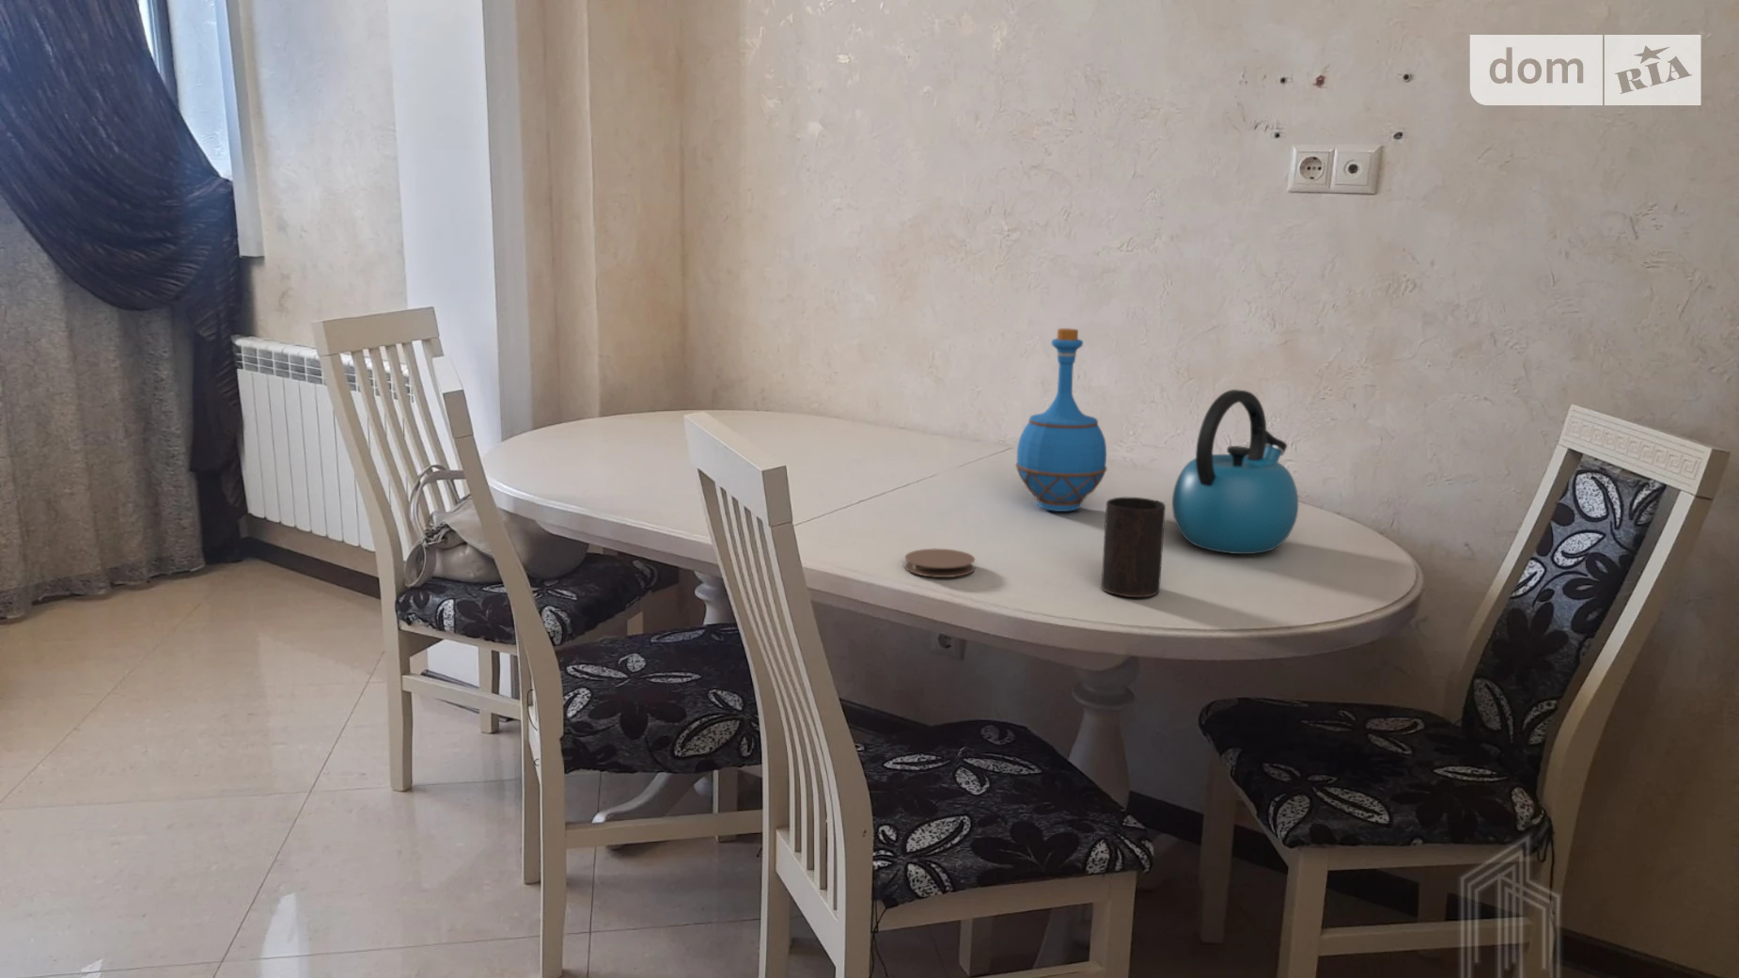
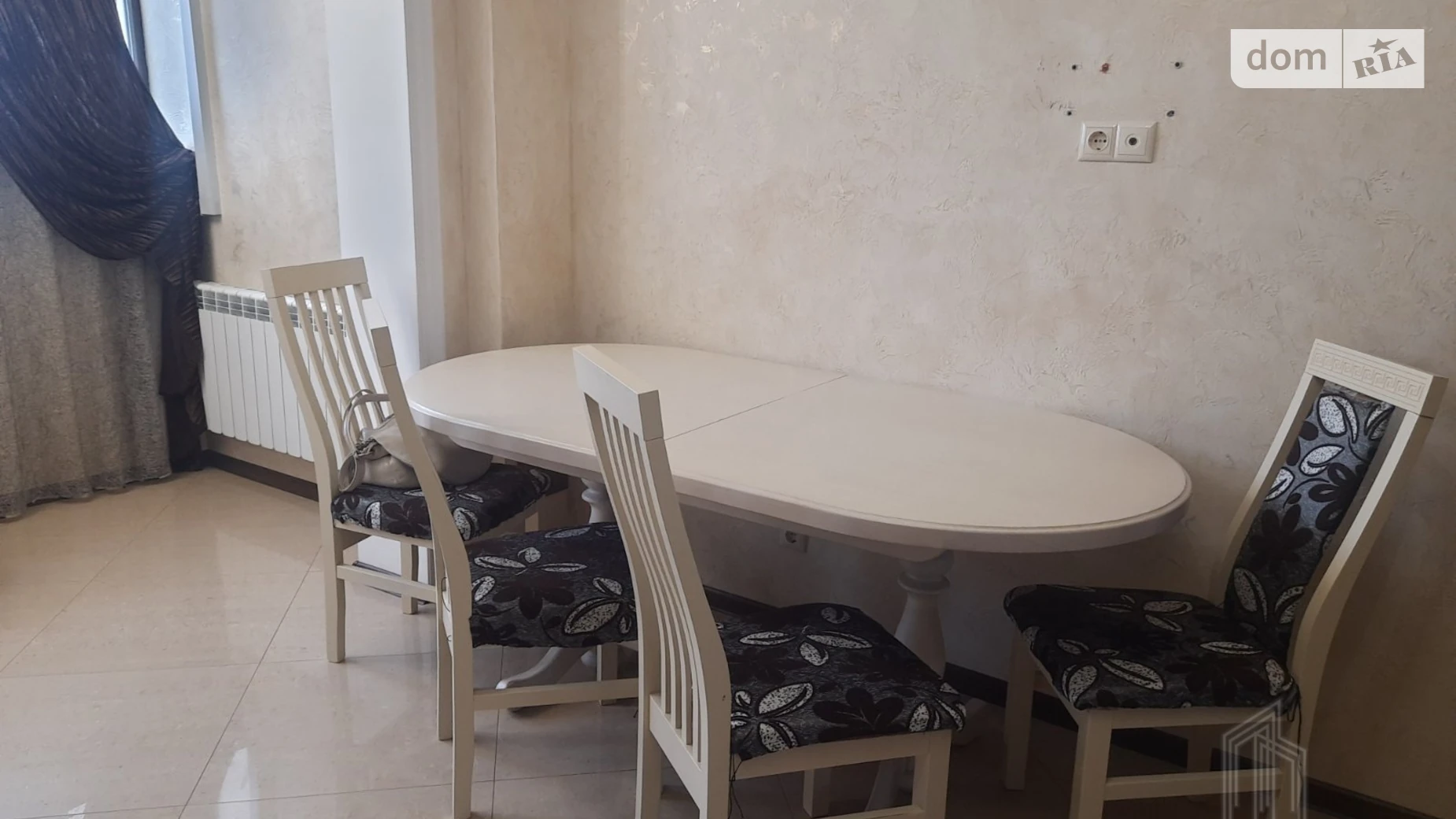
- kettle (1241, 467)
- coaster (939, 562)
- bottle (1063, 419)
- cup (1132, 547)
